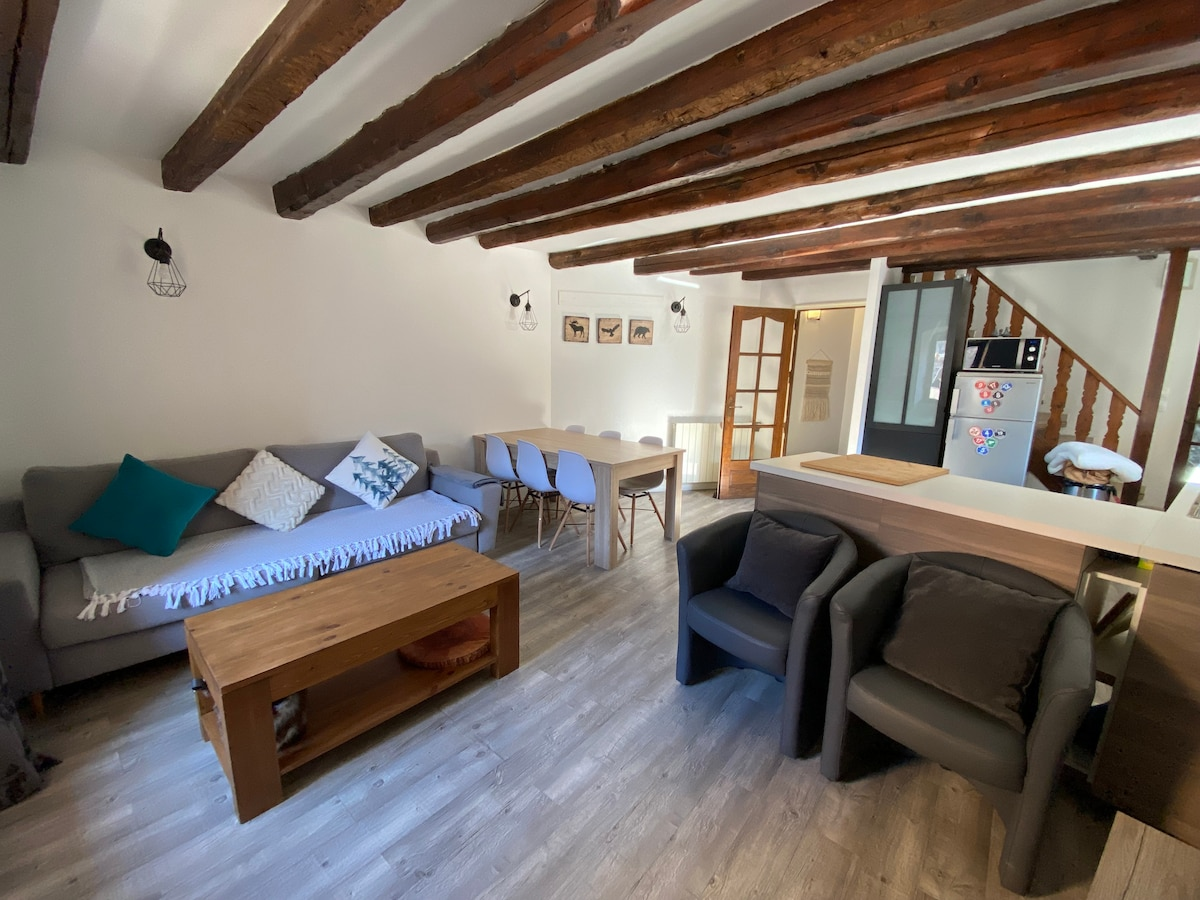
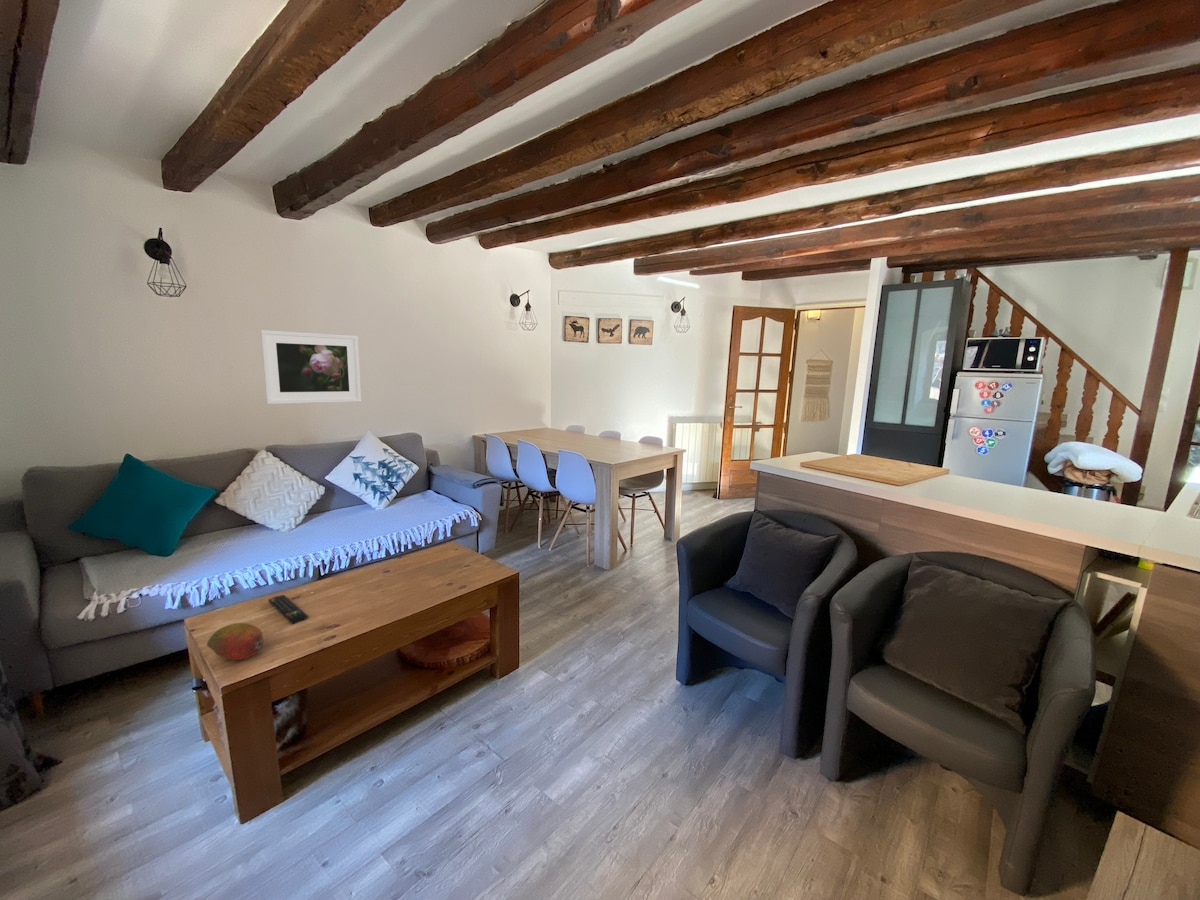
+ fruit (236, 640)
+ remote control (287, 608)
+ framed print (314, 368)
